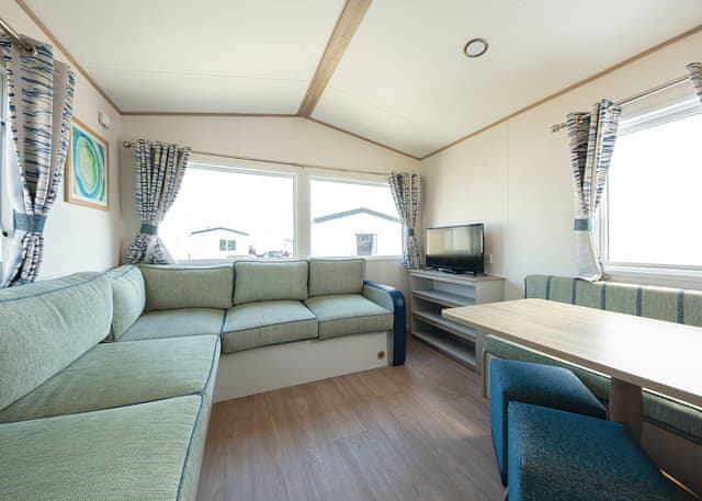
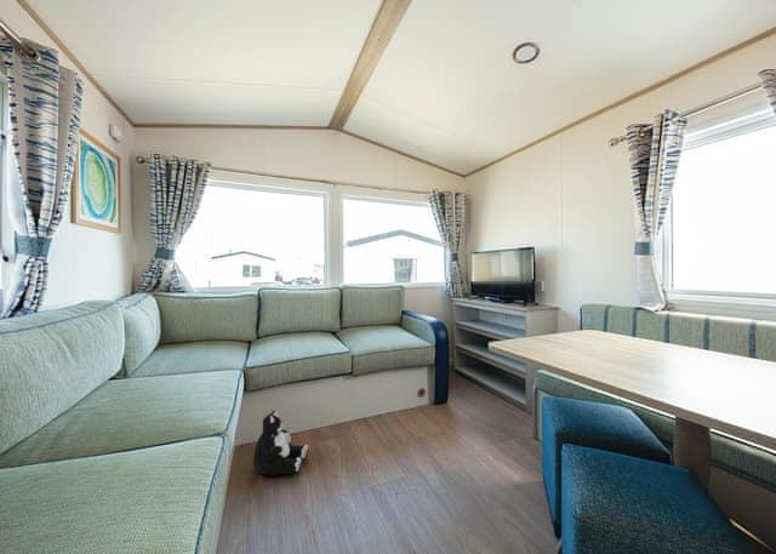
+ plush toy (279, 439)
